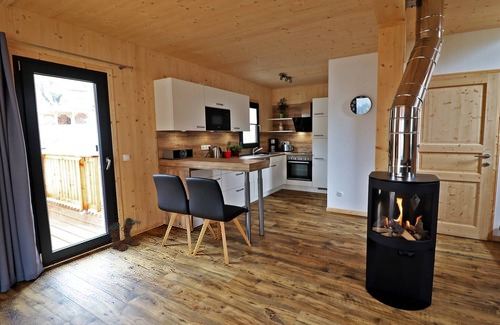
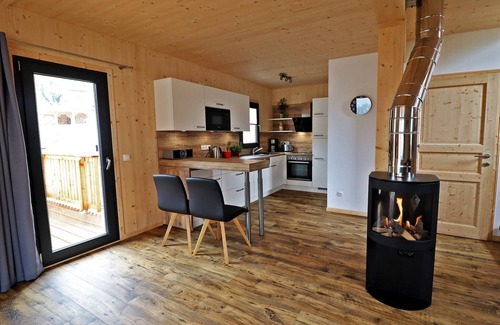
- boots (127, 232)
